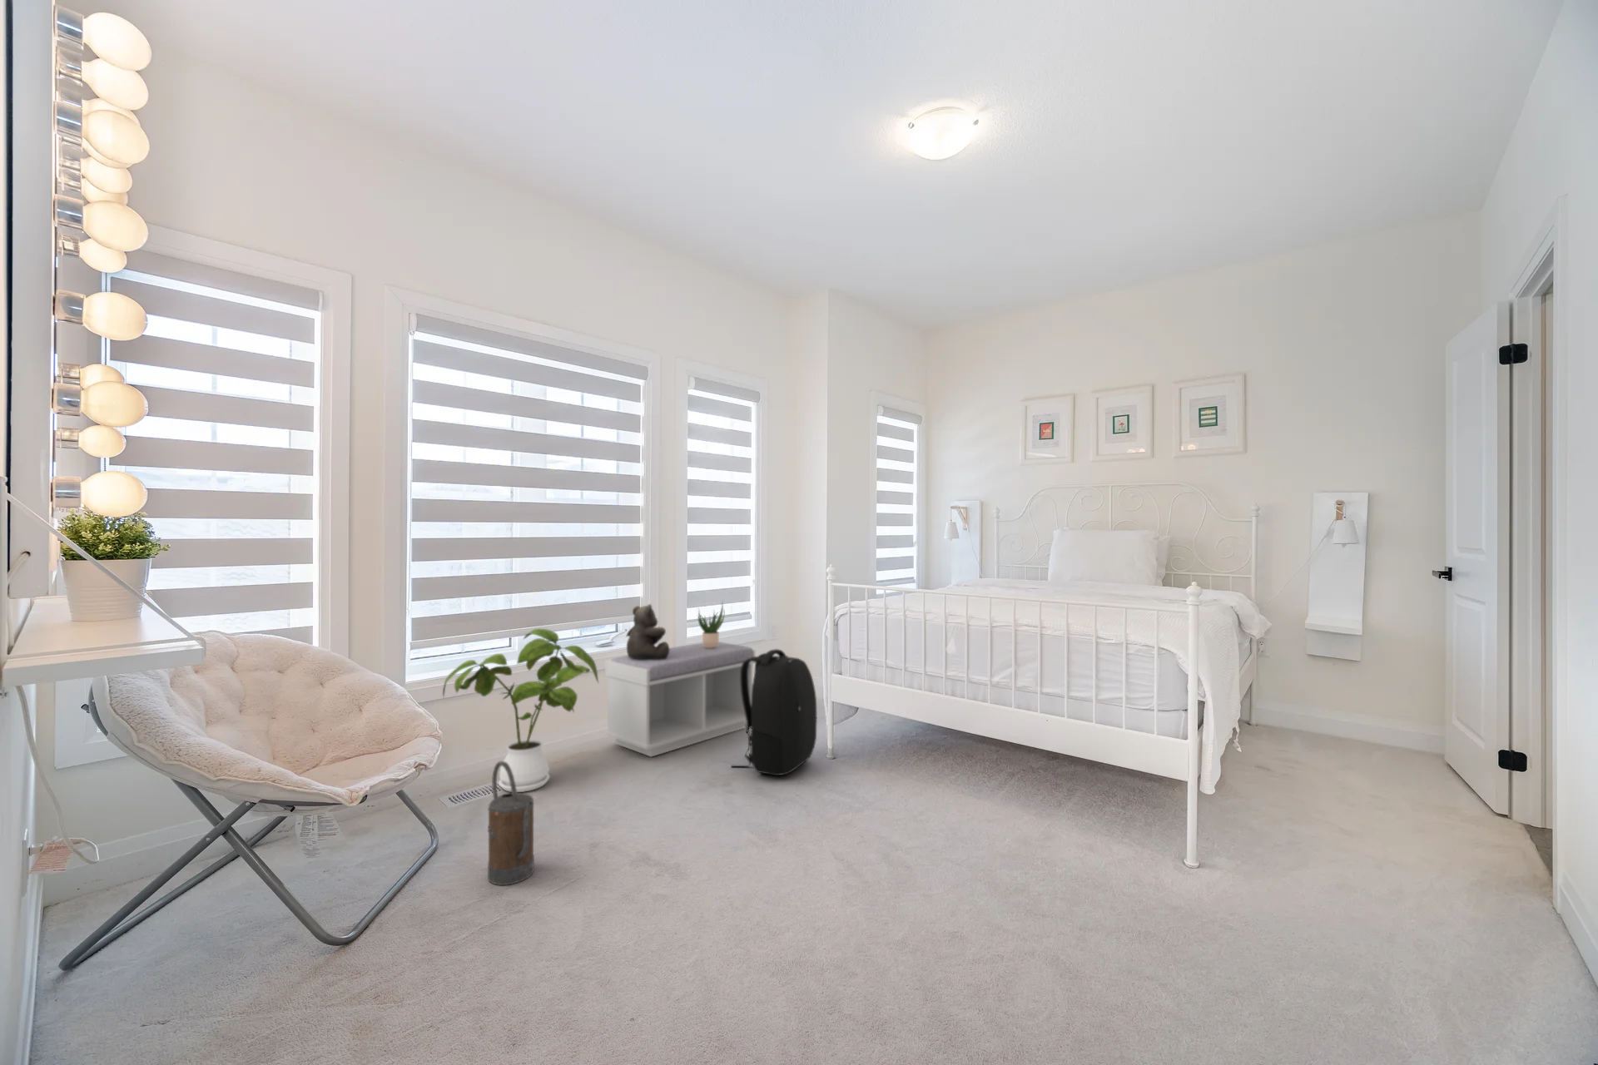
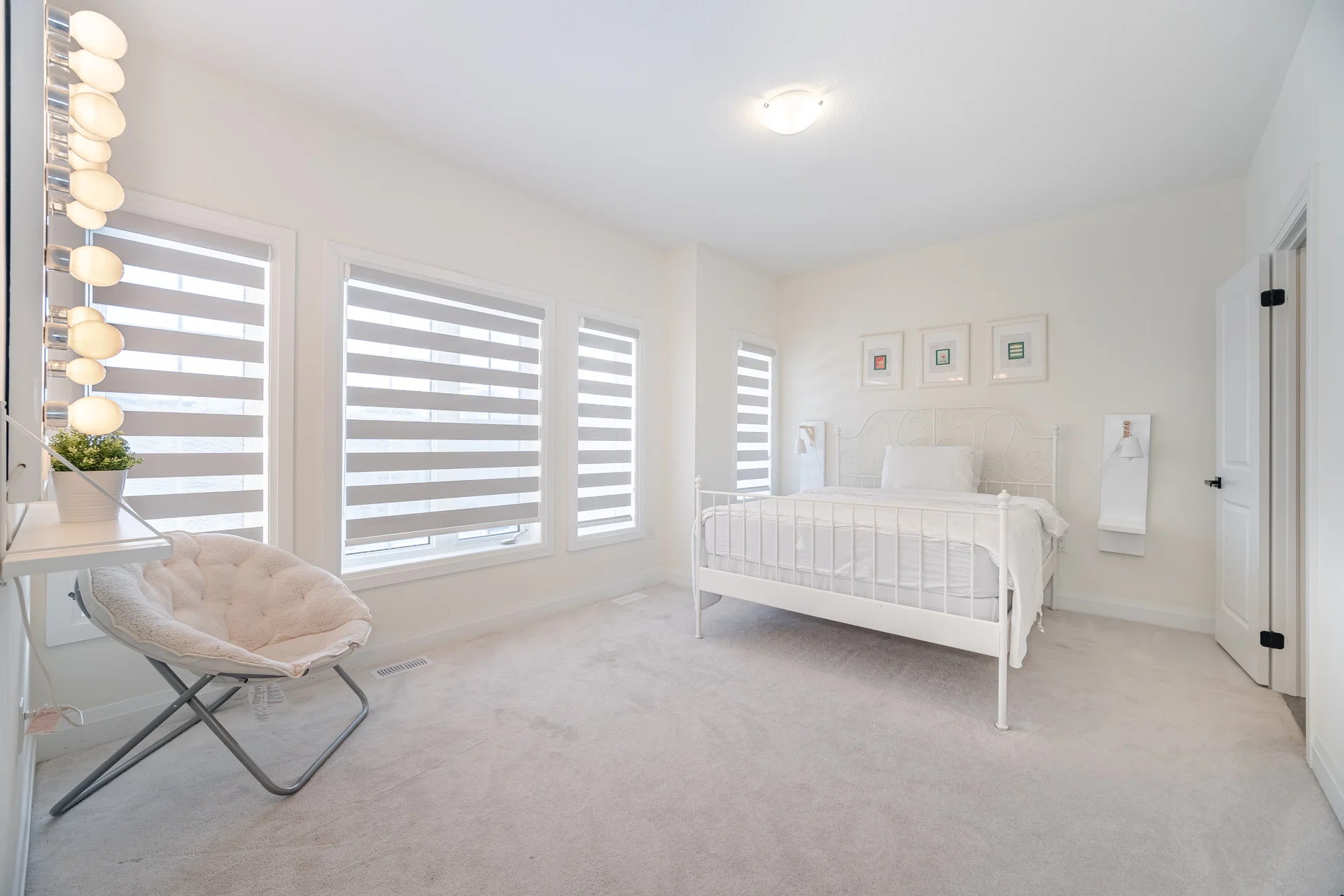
- bench (684, 692)
- backpack (774, 708)
- house plant (542, 708)
- potted plant (711, 624)
- teddy bear (647, 630)
- watering can (511, 820)
